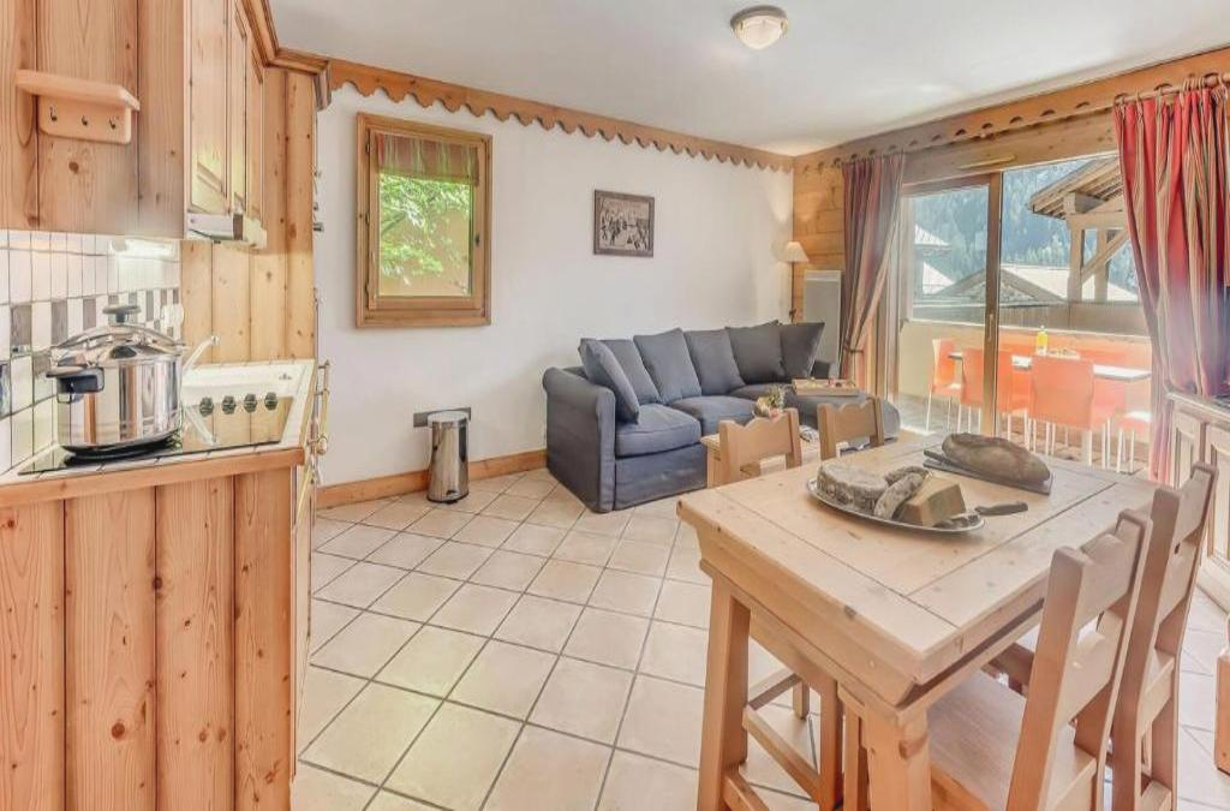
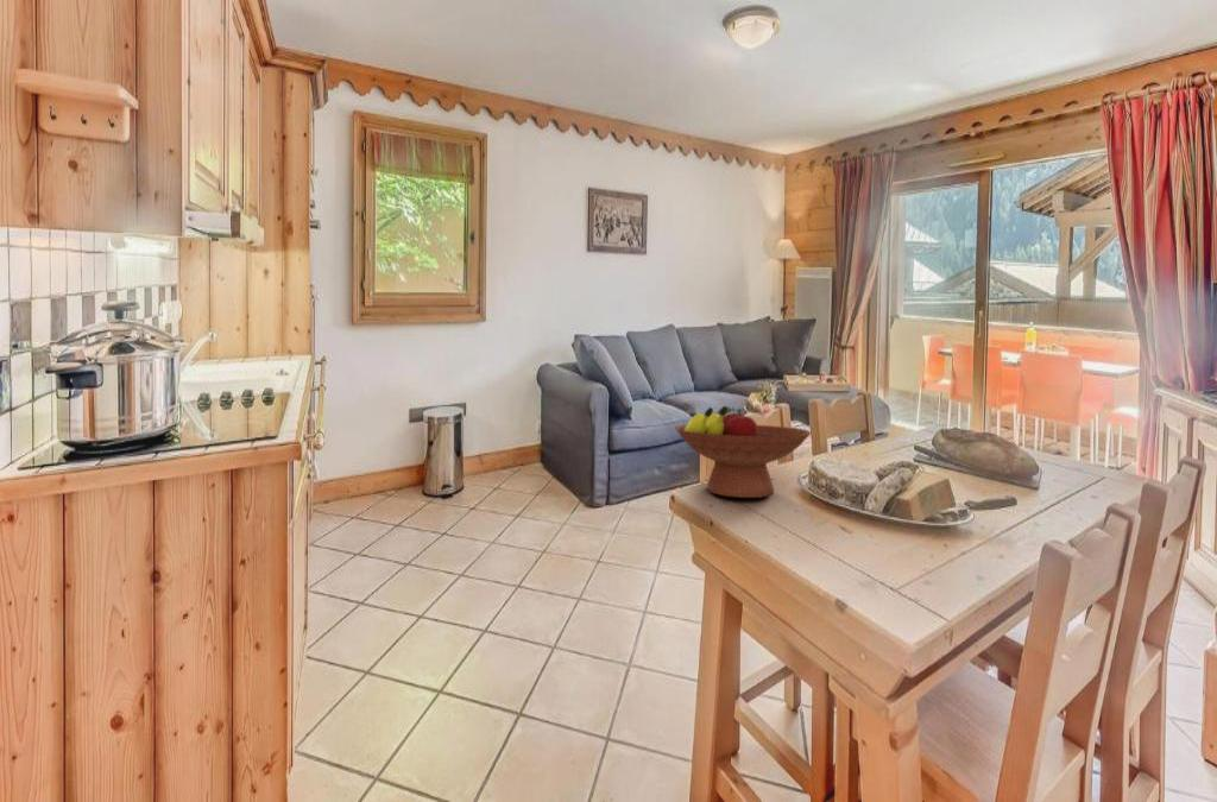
+ fruit bowl (740, 448)
